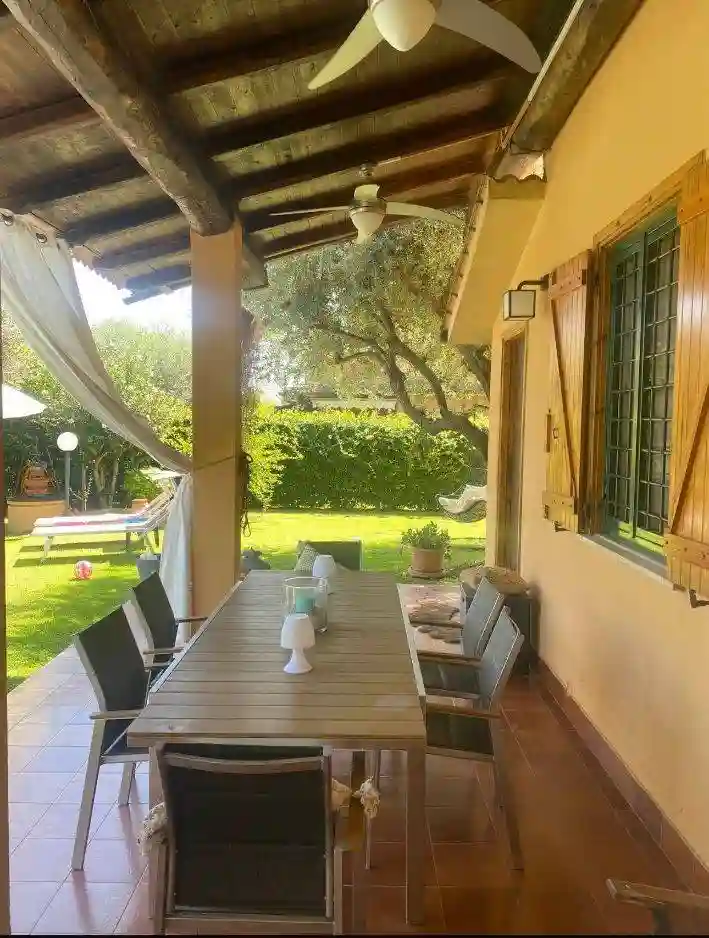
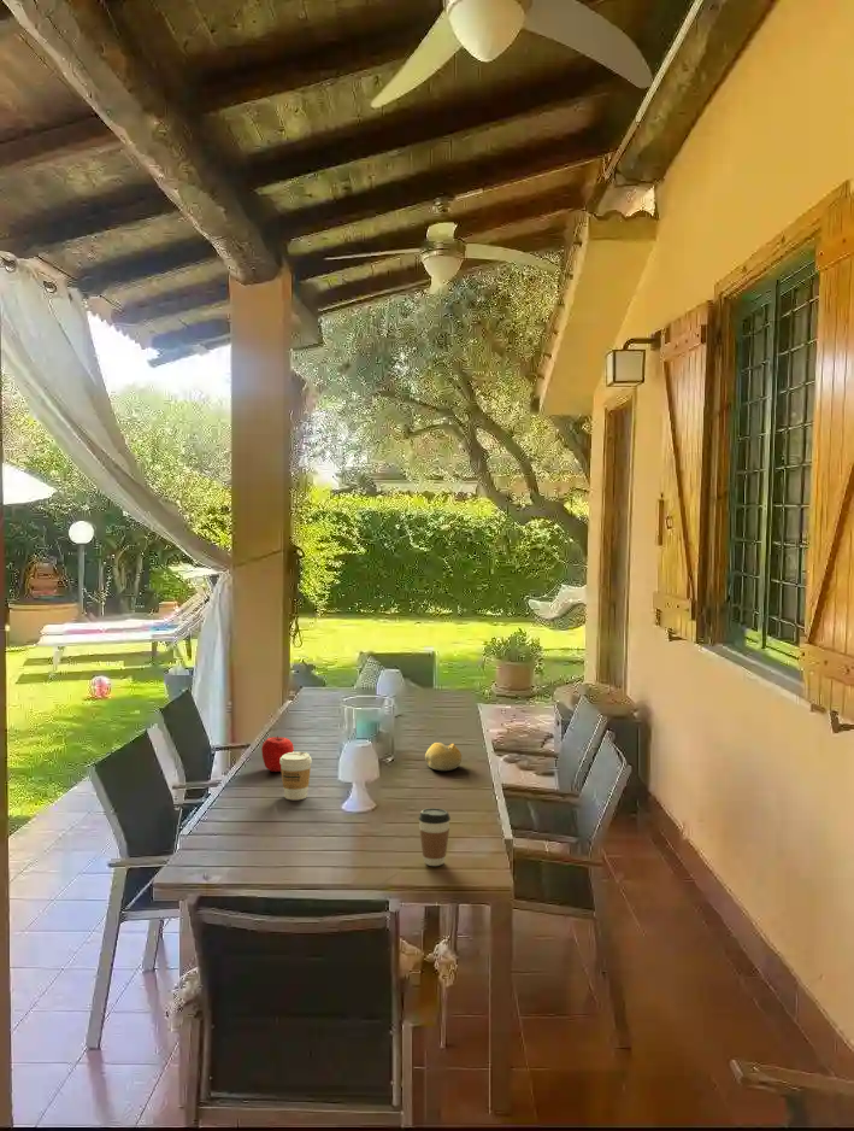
+ coffee cup (434, 837)
+ coffee cup (295, 775)
+ bread roll (443, 755)
+ apple (277, 752)
